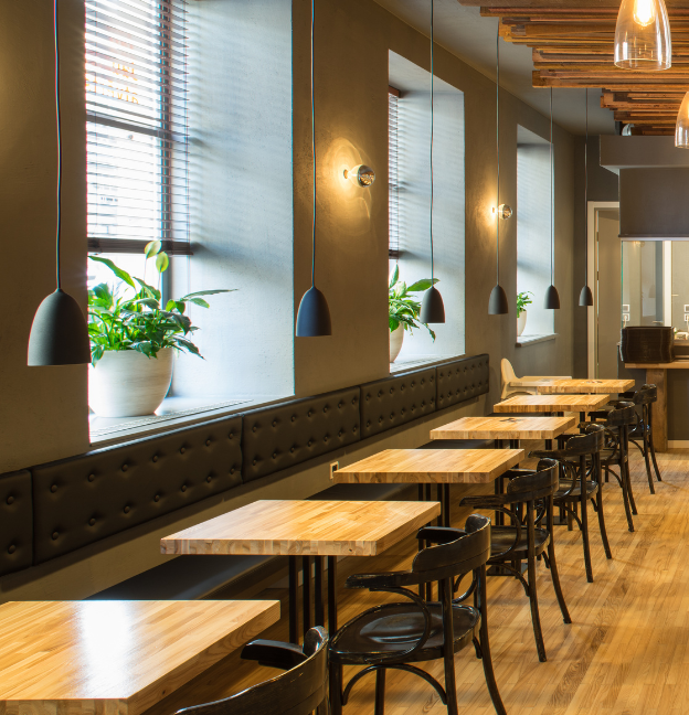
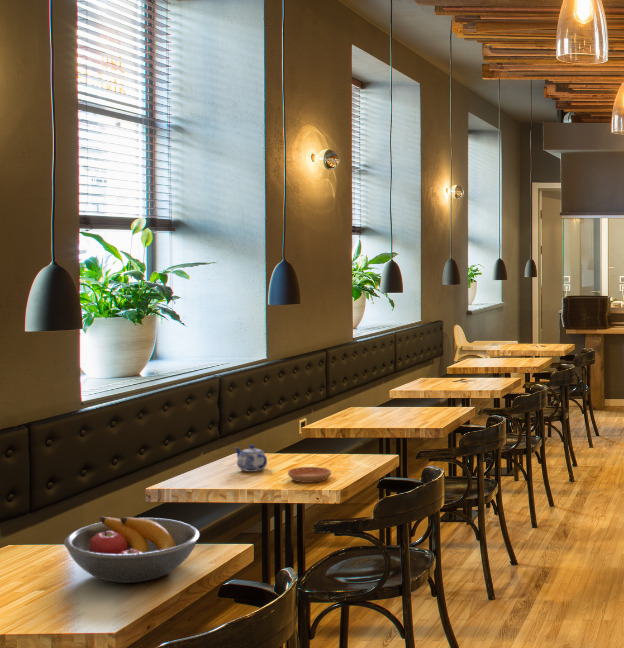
+ teapot (250, 457)
+ fruit bowl (133, 549)
+ saucer (309, 475)
